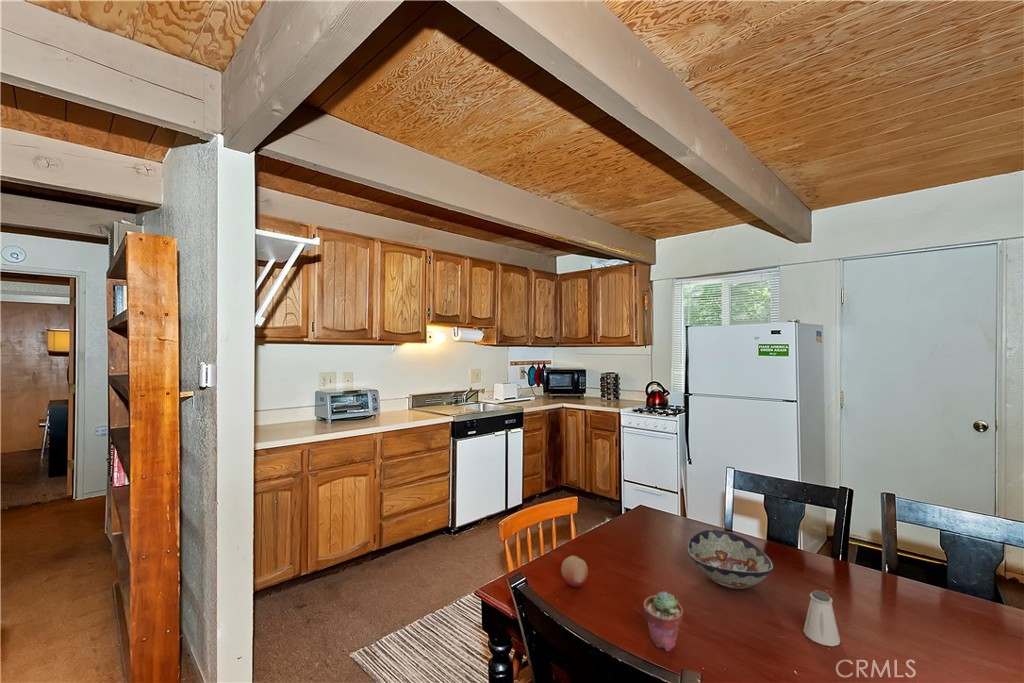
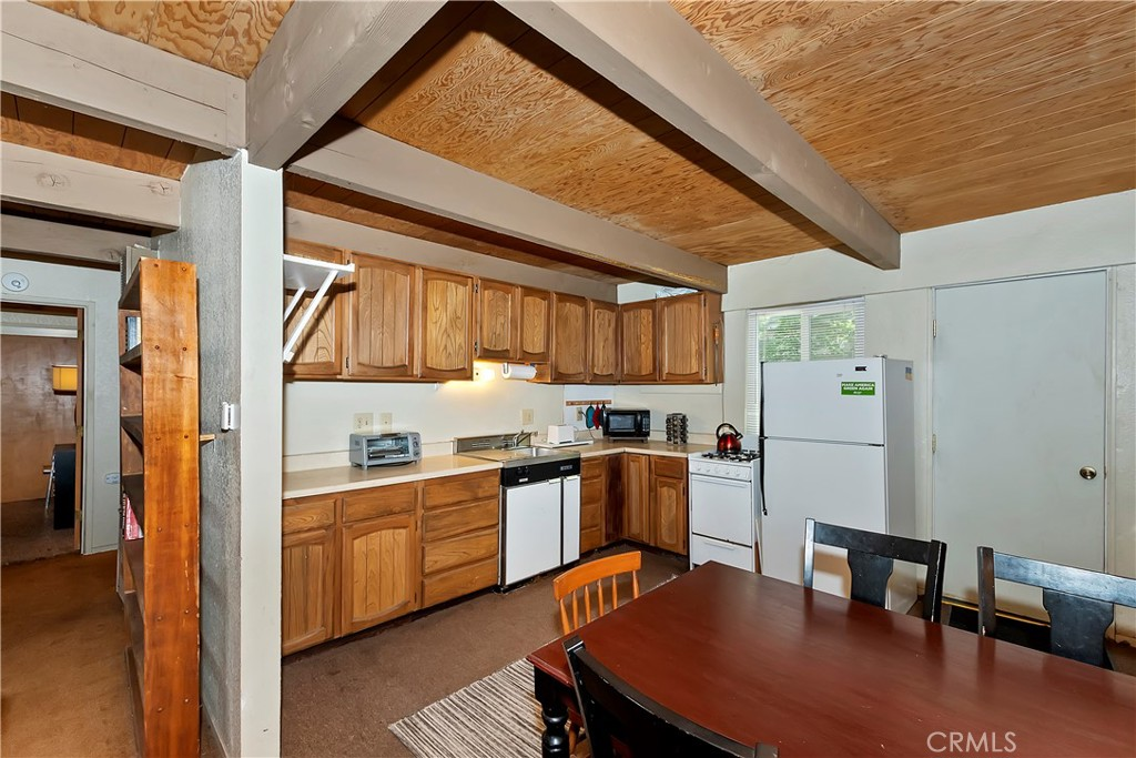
- saltshaker (821, 615)
- potted succulent (663, 616)
- decorative bowl (728, 564)
- fruit (574, 570)
